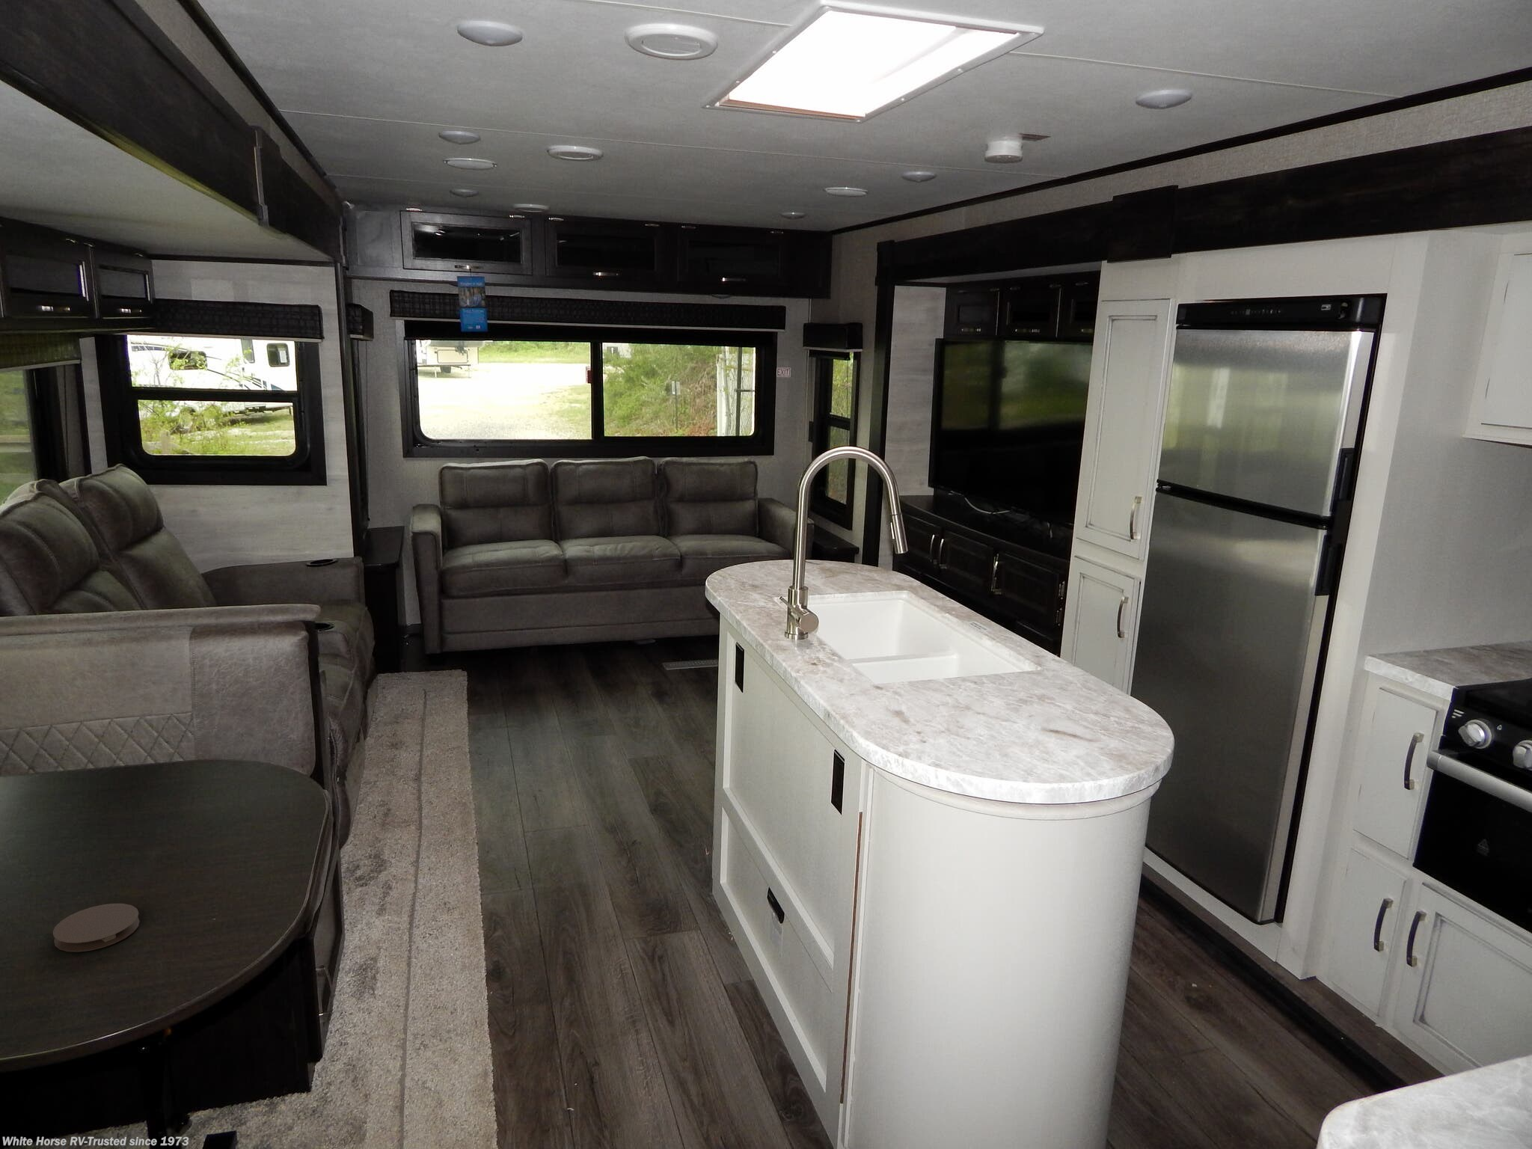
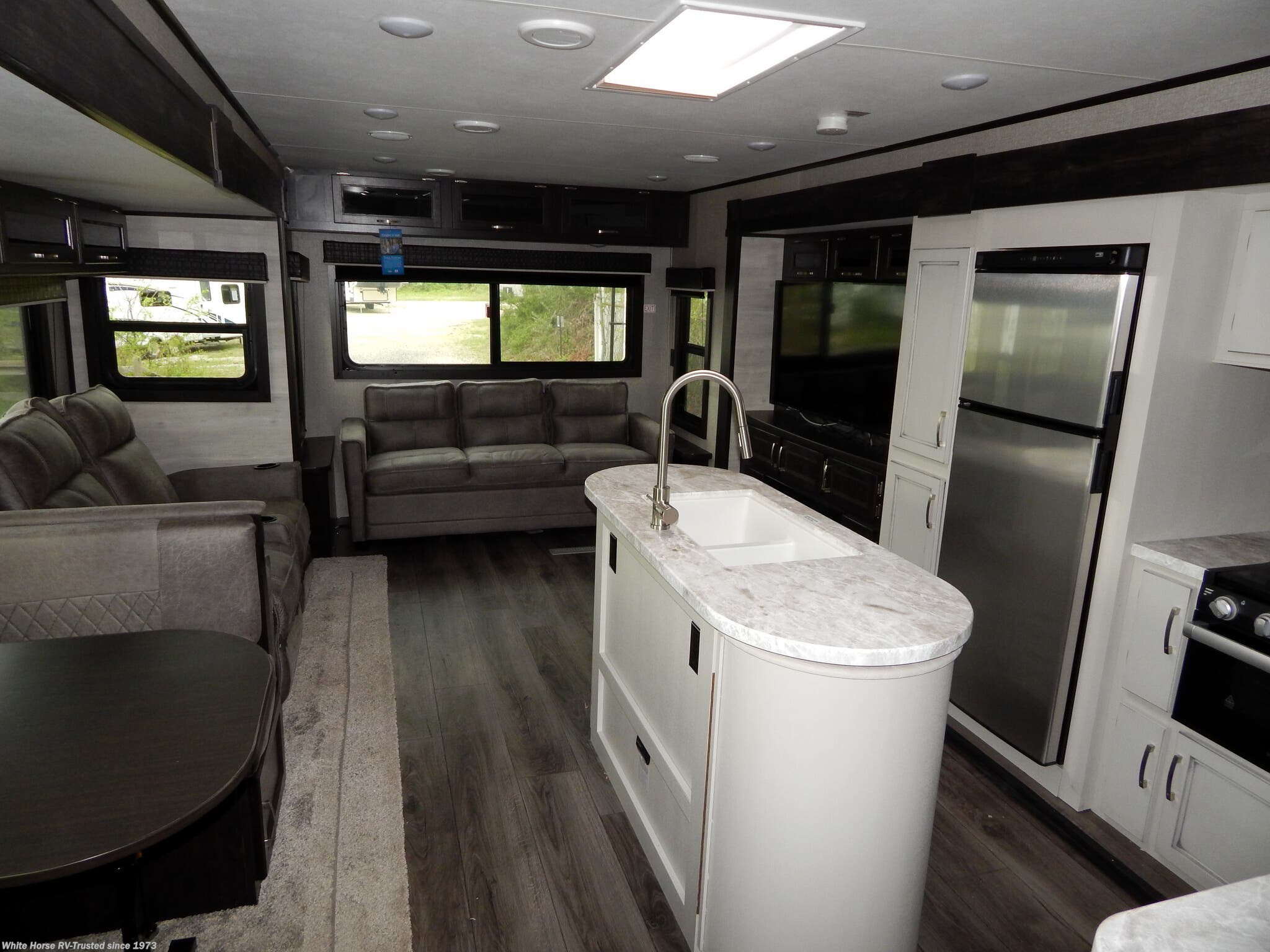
- coaster (97, 926)
